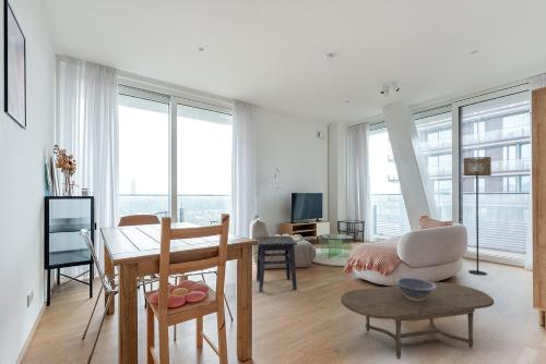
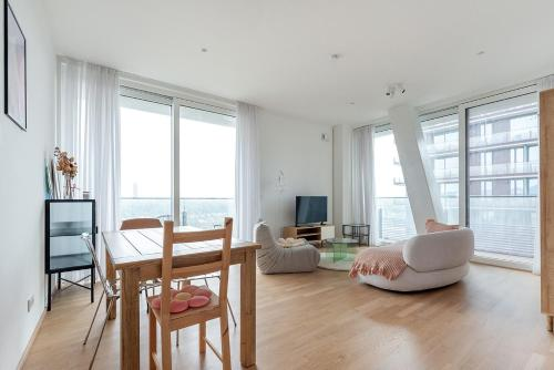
- decorative bowl (414, 290)
- side table (275, 262)
- floor lamp (477, 215)
- coffee table (416, 317)
